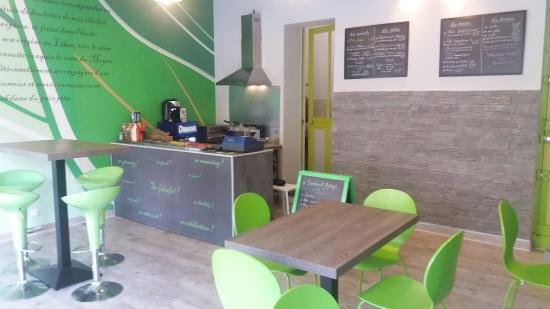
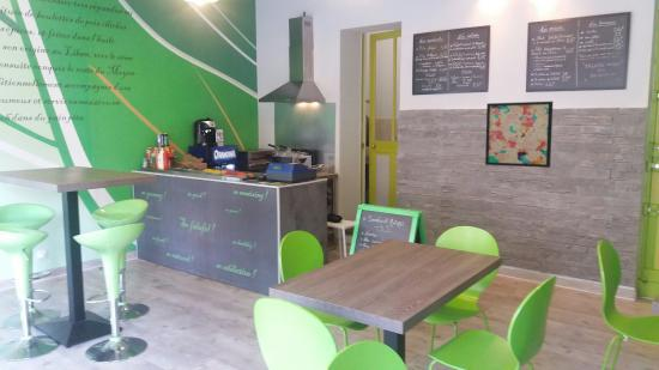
+ wall art (518, 134)
